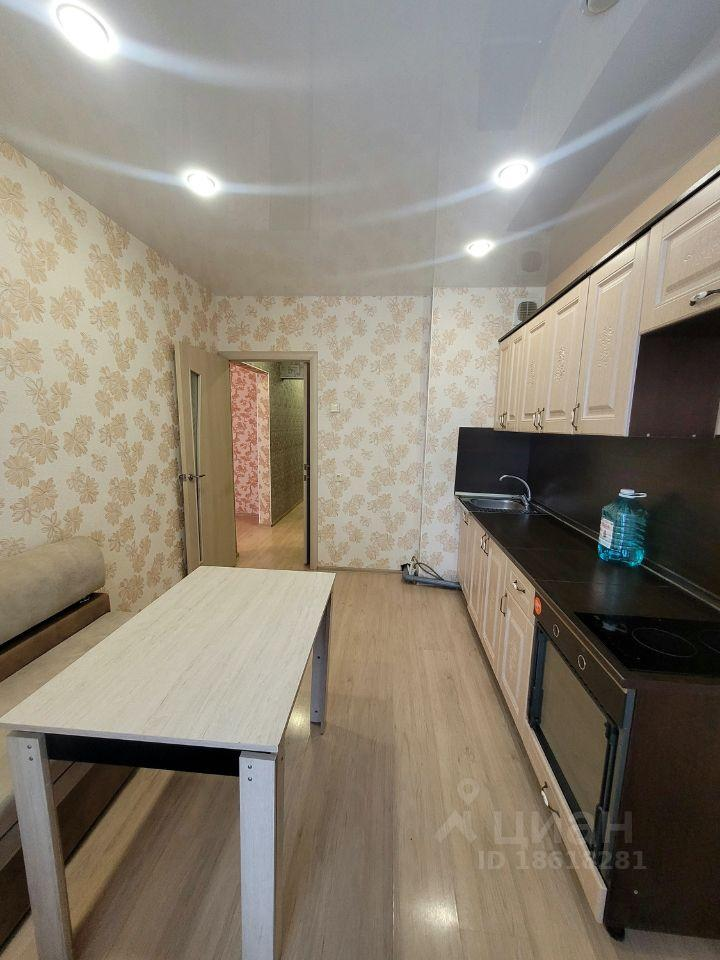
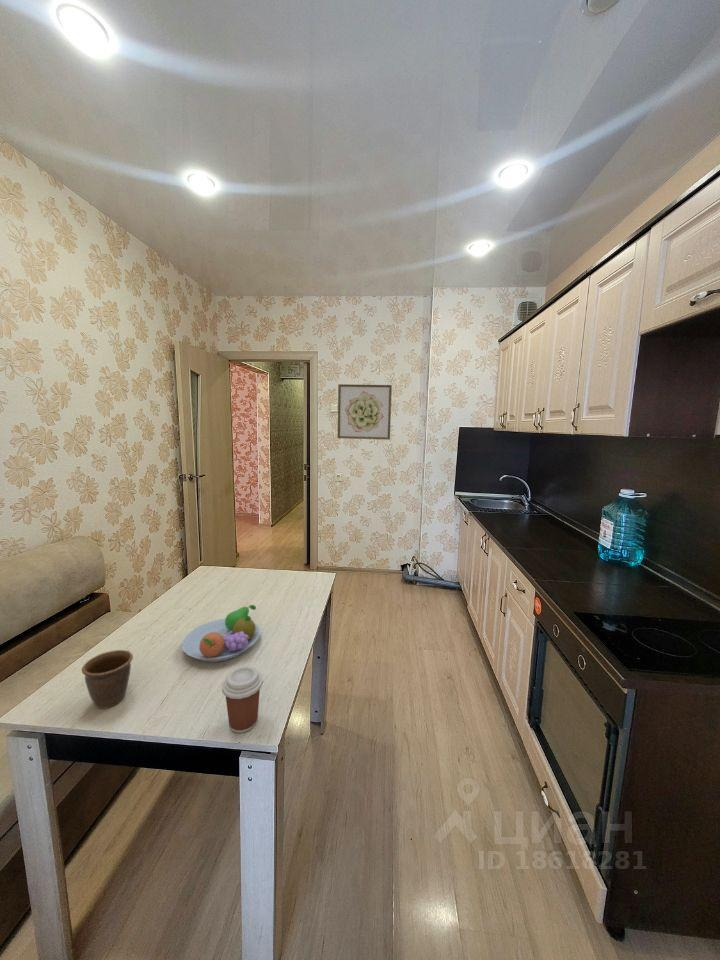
+ mug (112, 677)
+ wall art (364, 412)
+ fruit bowl (225, 629)
+ coffee cup (242, 698)
